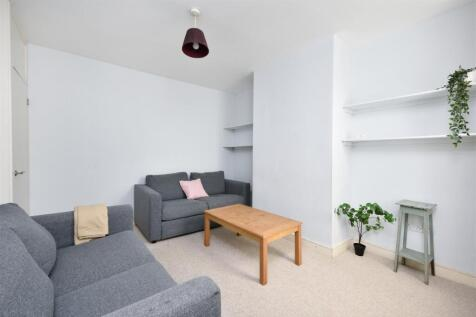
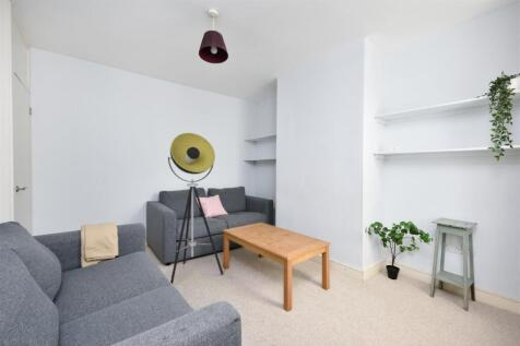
+ floor lamp (189, 202)
